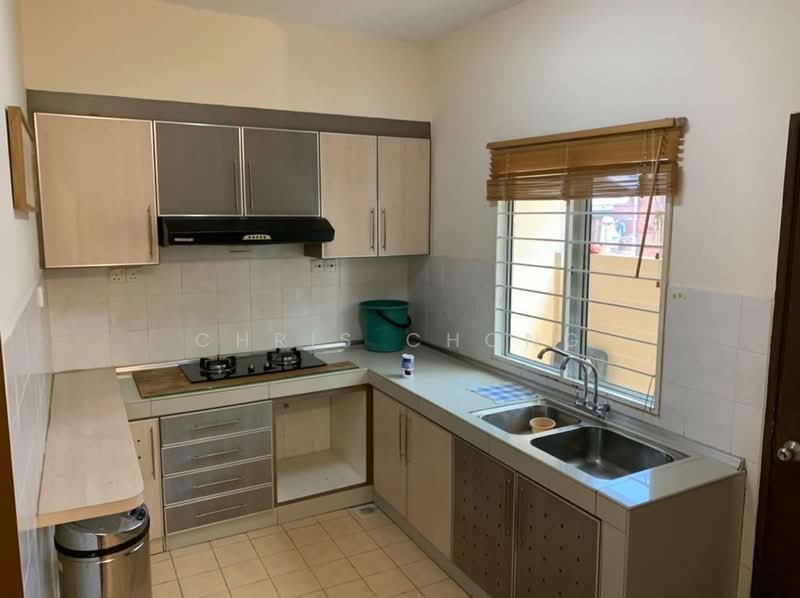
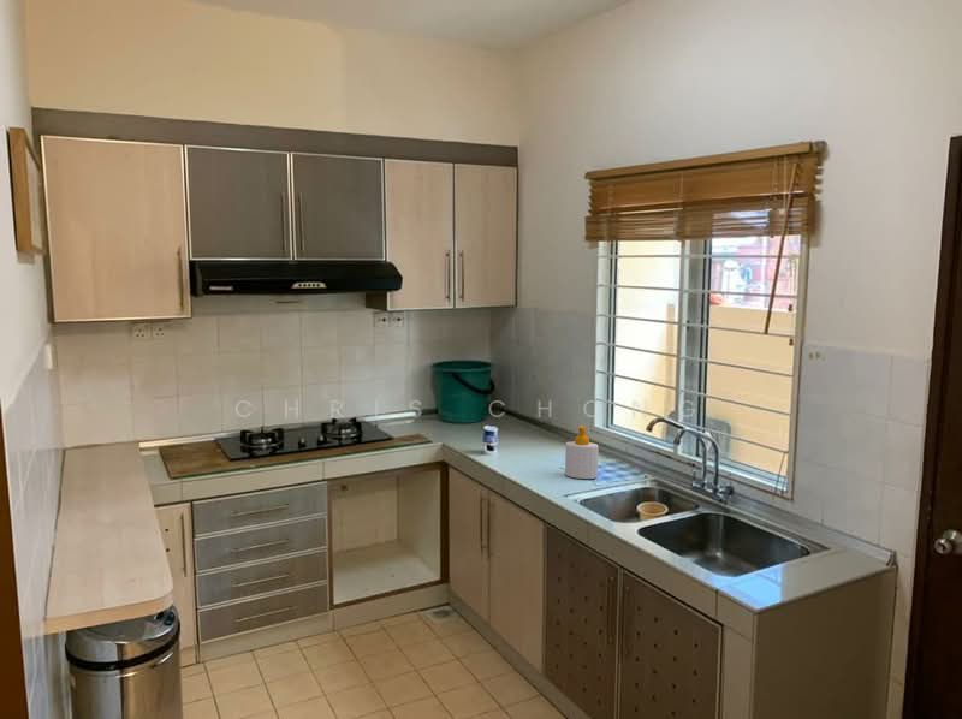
+ soap bottle (581, 451)
